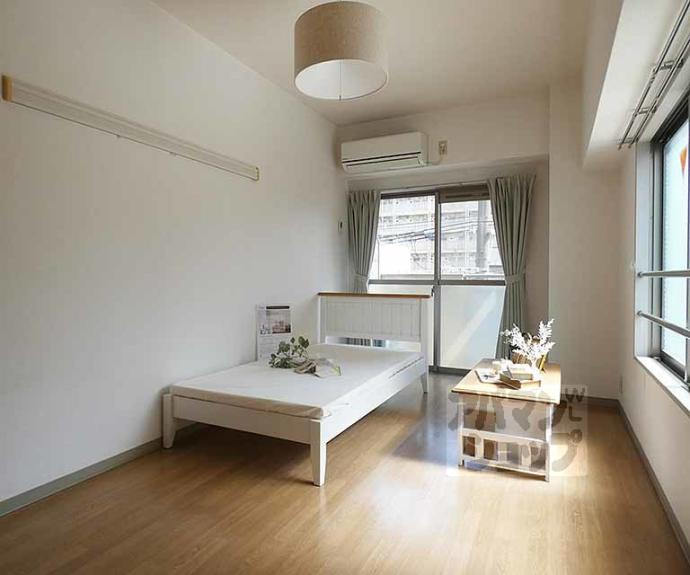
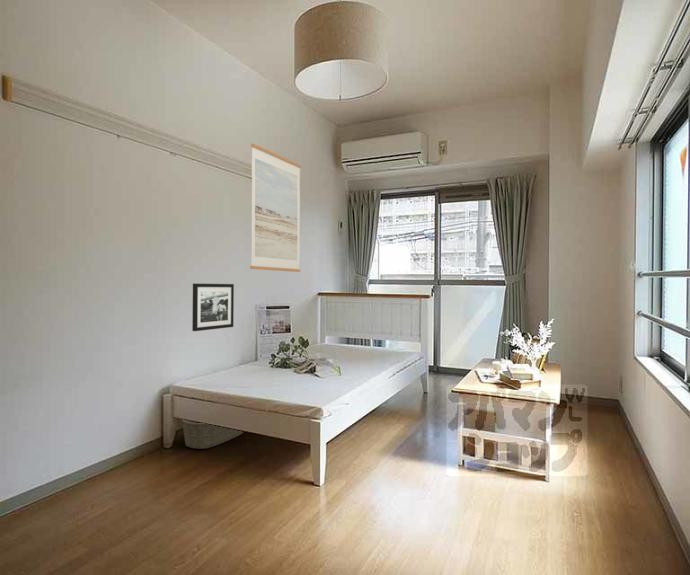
+ basket (213, 425)
+ wall art (277, 213)
+ picture frame (214, 306)
